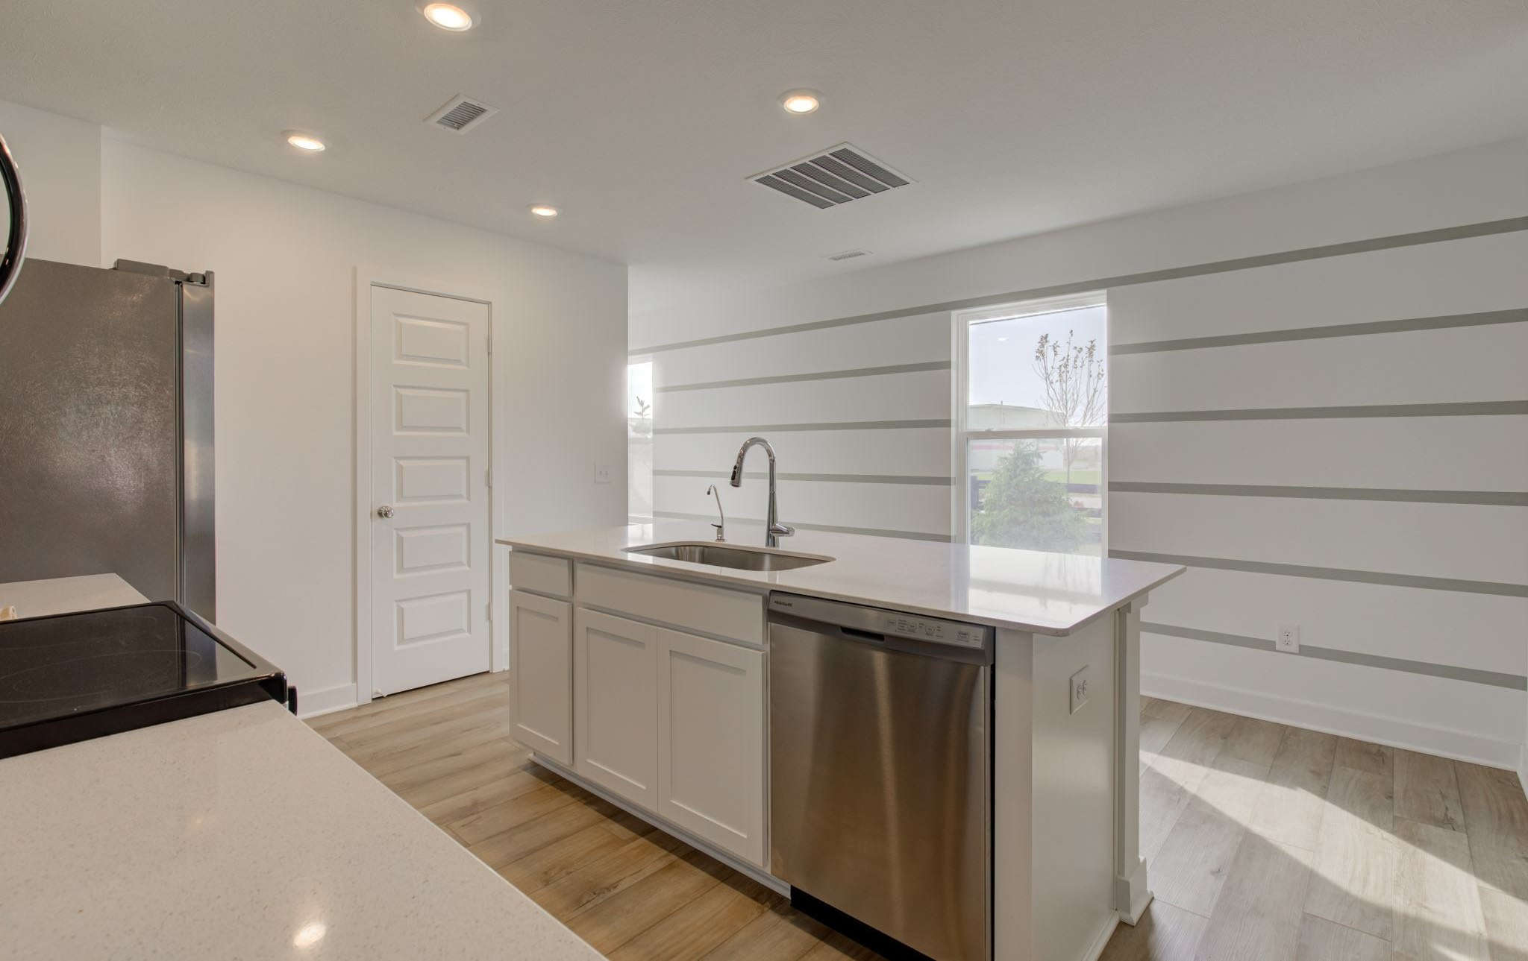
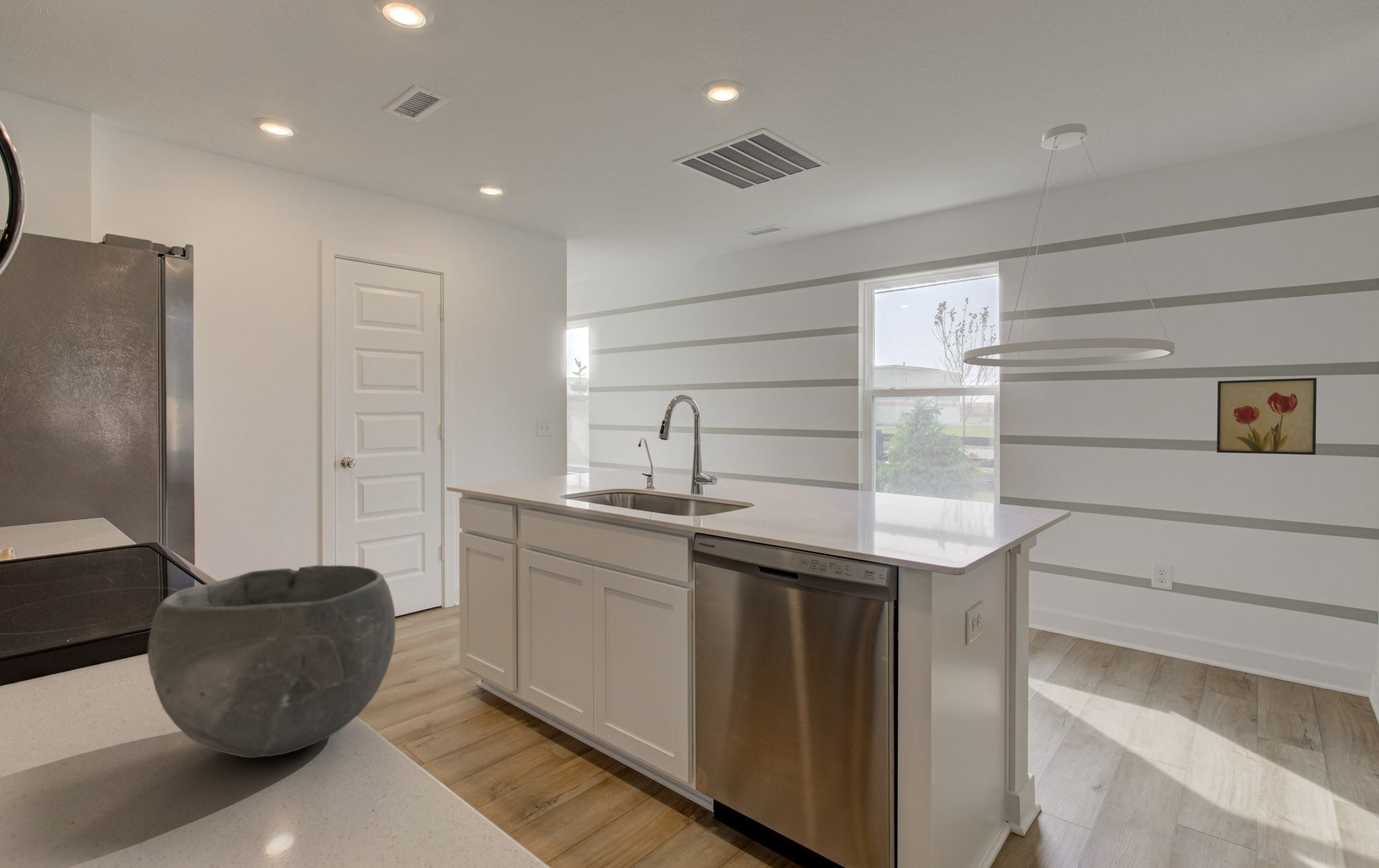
+ wall art (1265, 416)
+ bowl (281, 661)
+ pendant light (1039, 240)
